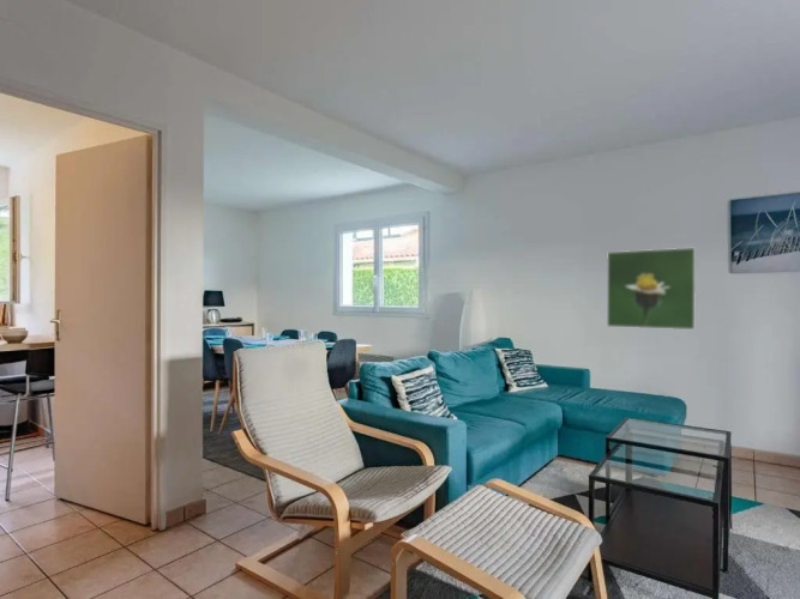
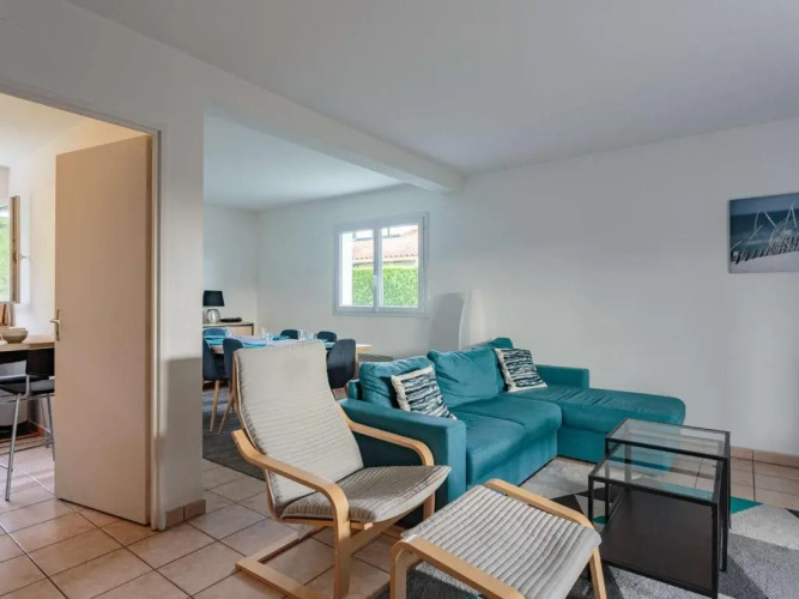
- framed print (649, 289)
